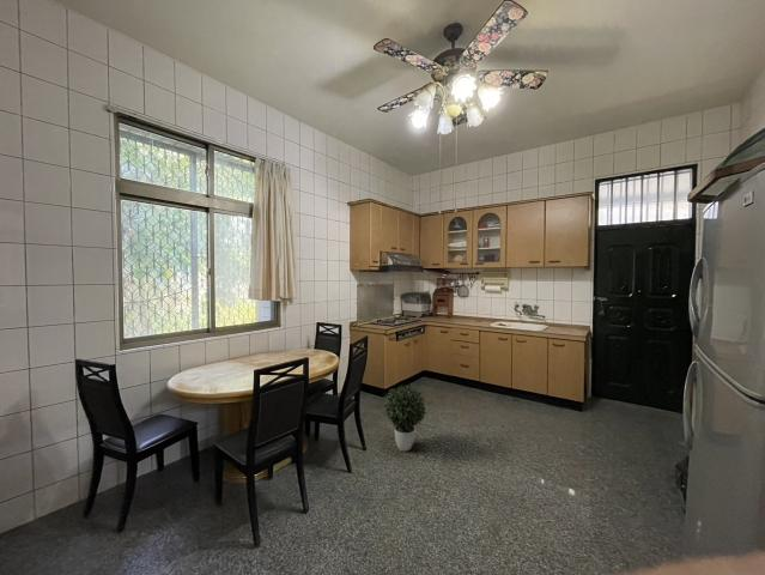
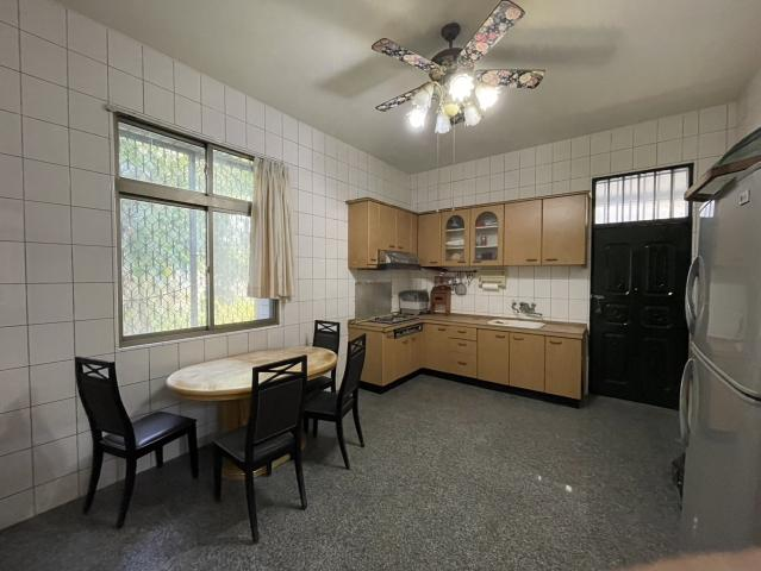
- potted plant (403, 416)
